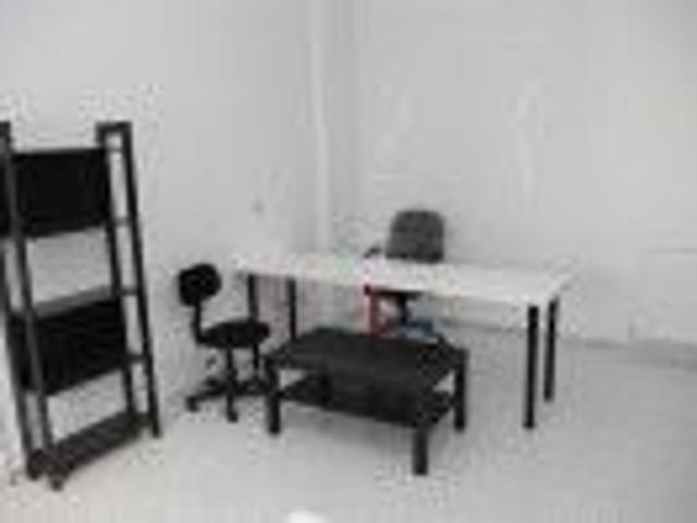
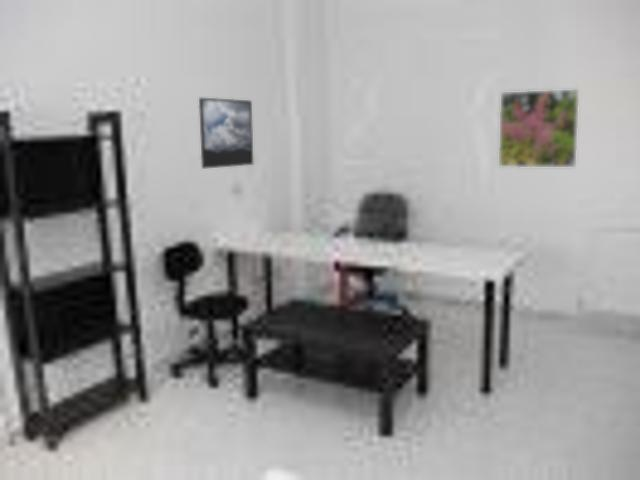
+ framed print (227, 133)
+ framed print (537, 129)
